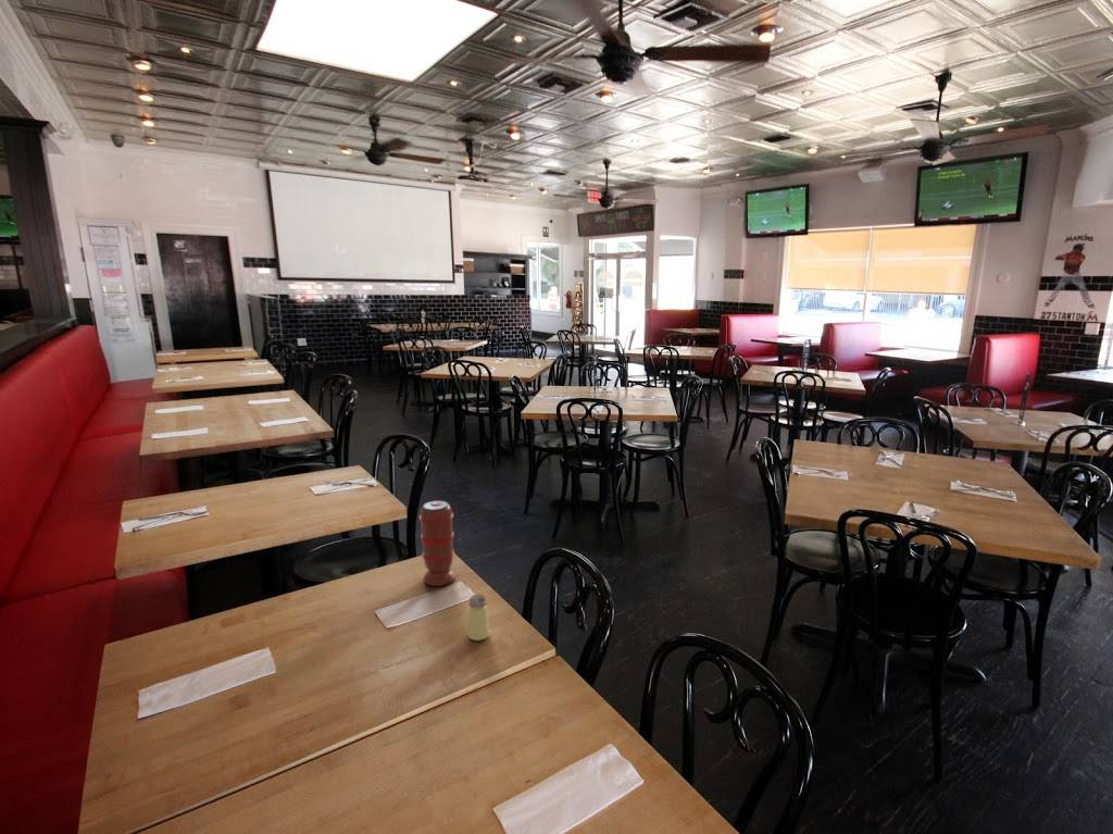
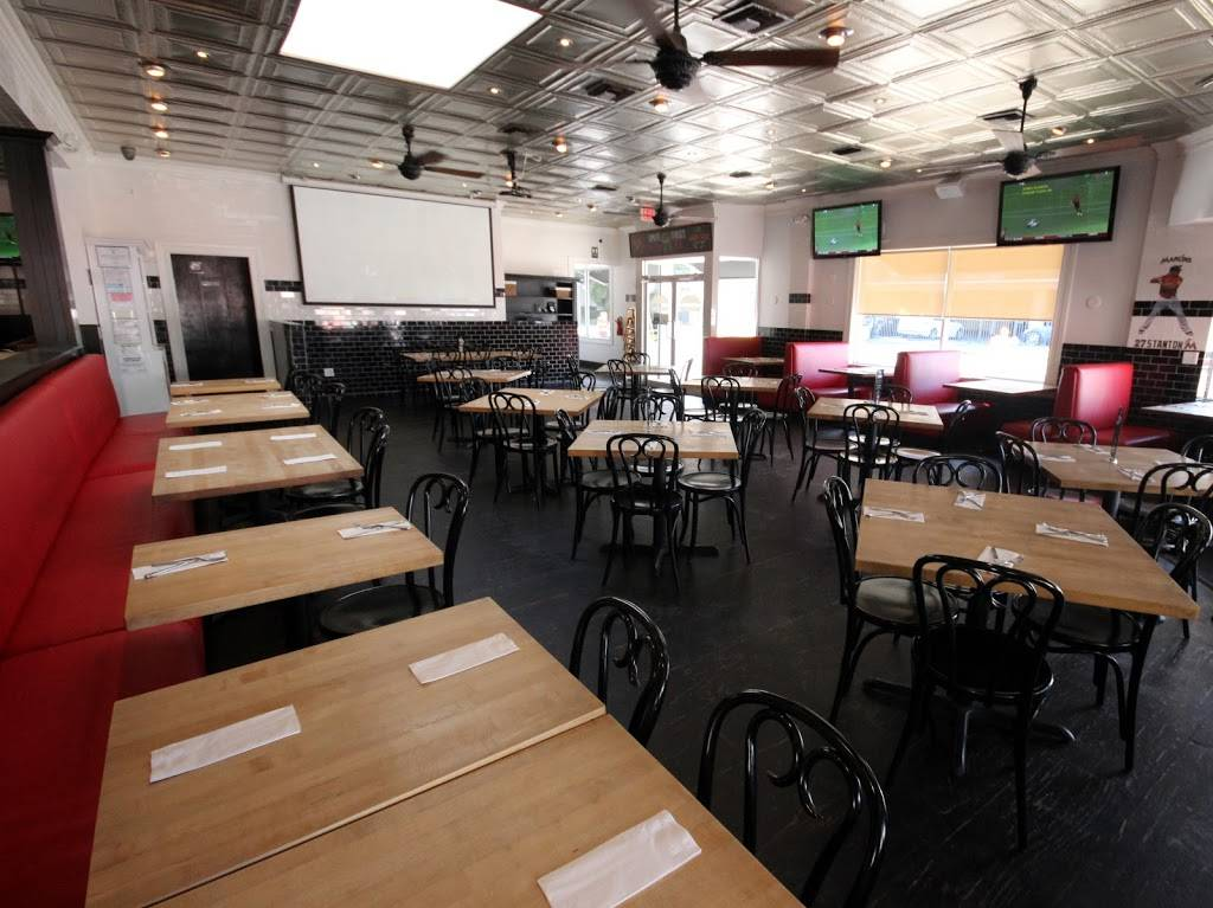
- saltshaker (477, 615)
- spice grinder (437, 542)
